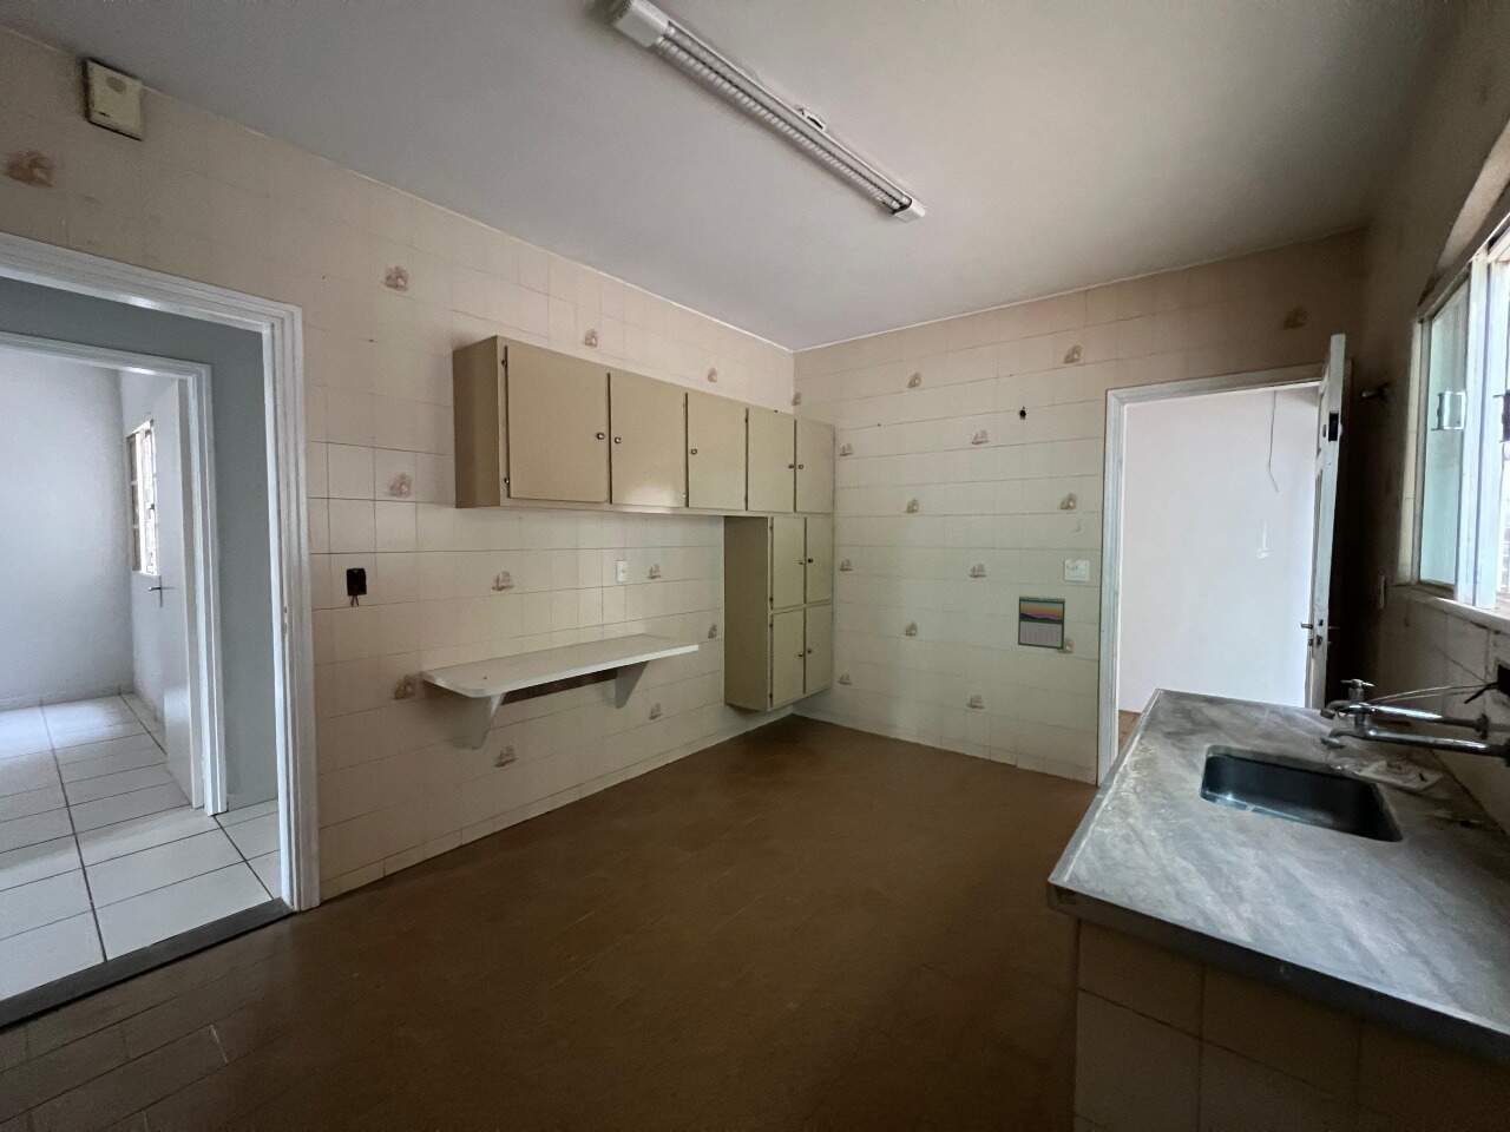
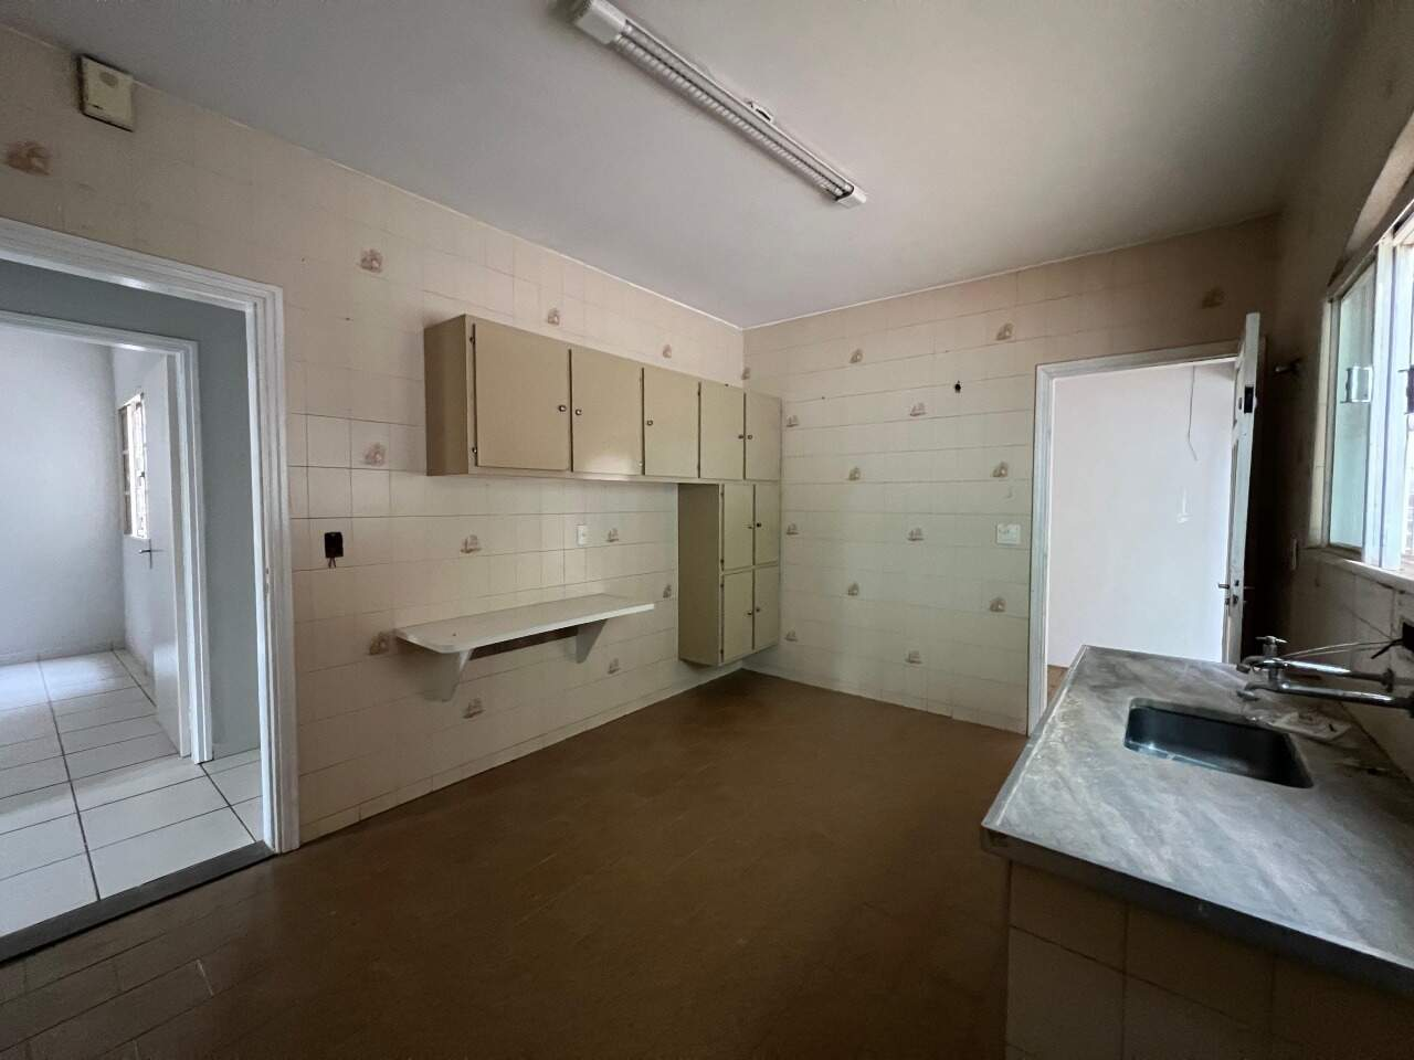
- calendar (1040, 622)
